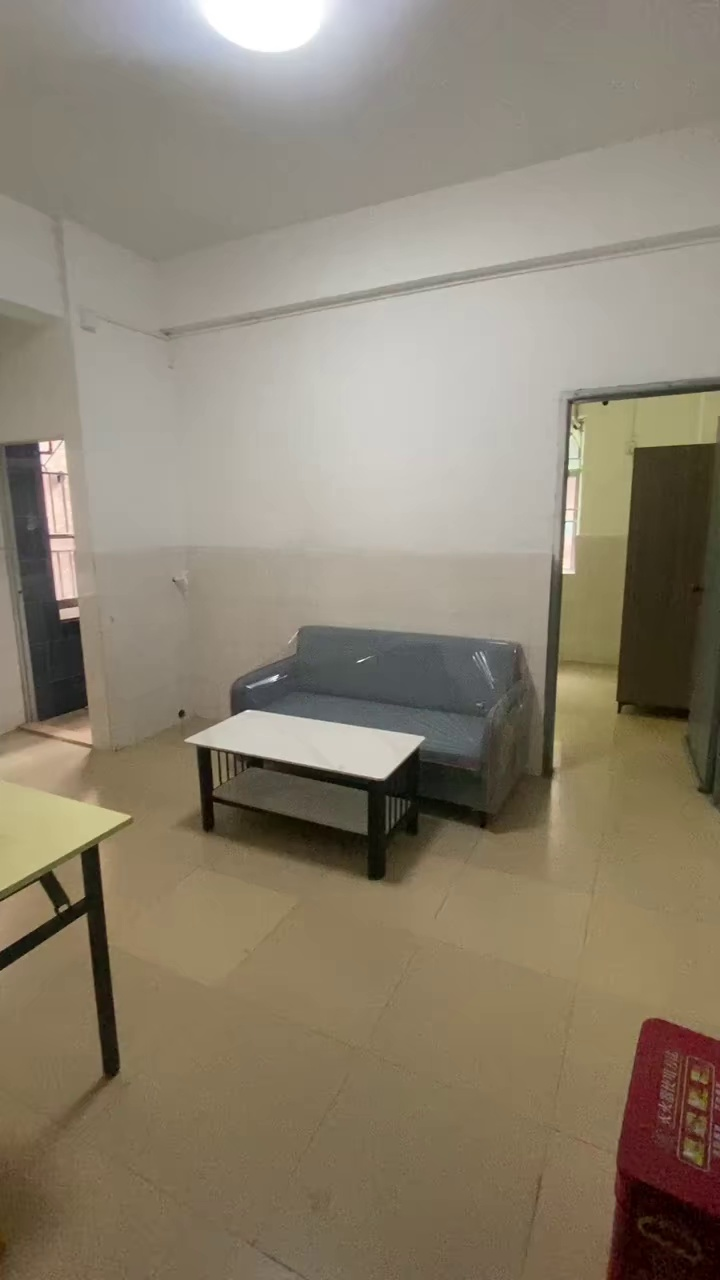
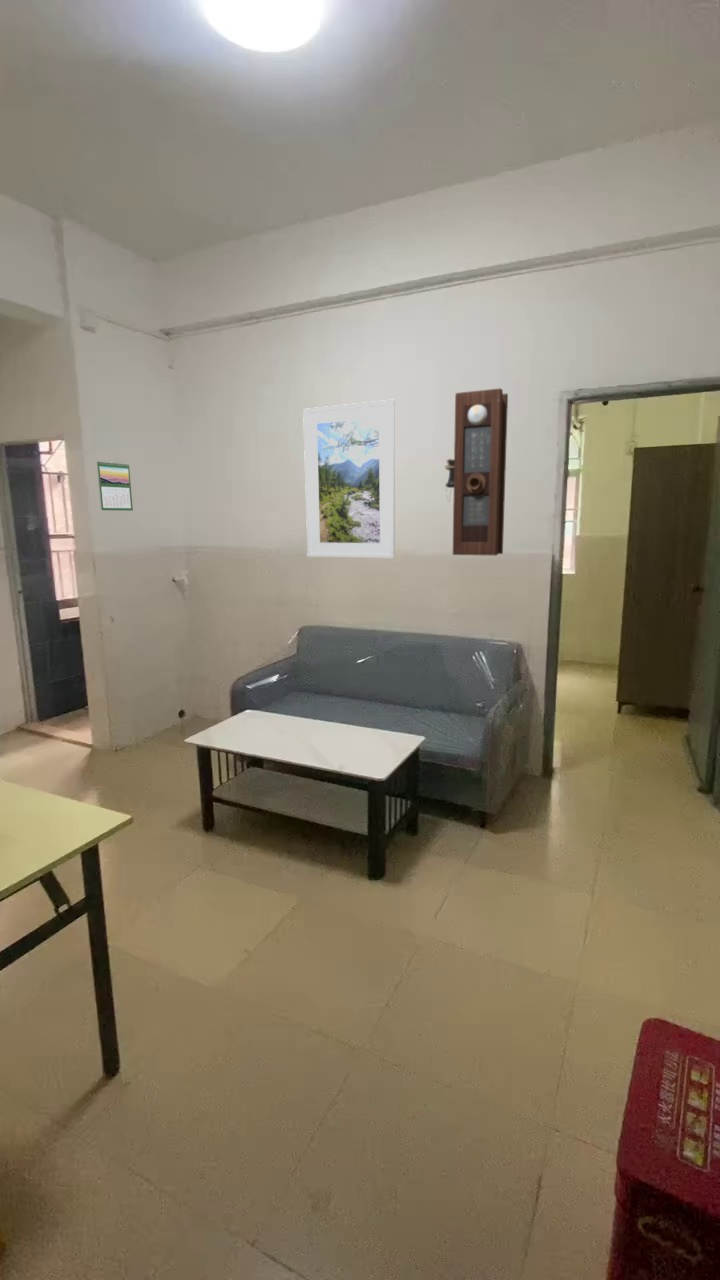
+ pendulum clock (472, 476)
+ calendar (115, 485)
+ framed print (348, 482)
